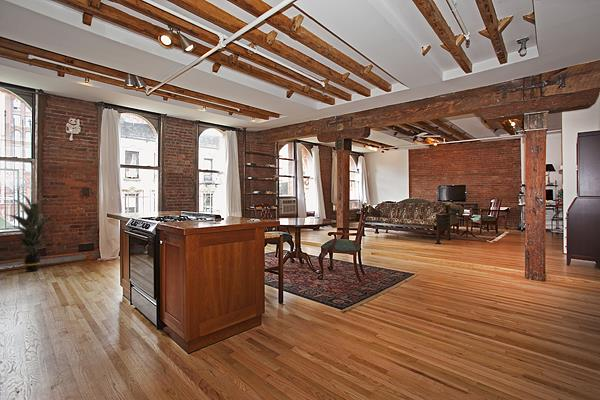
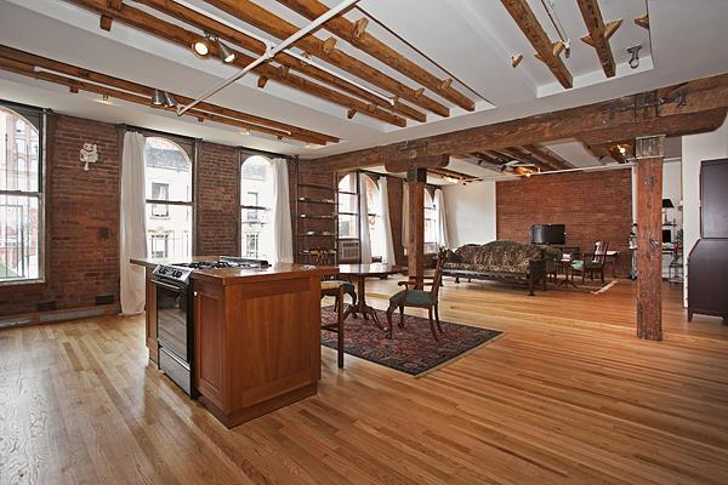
- indoor plant (28, 231)
